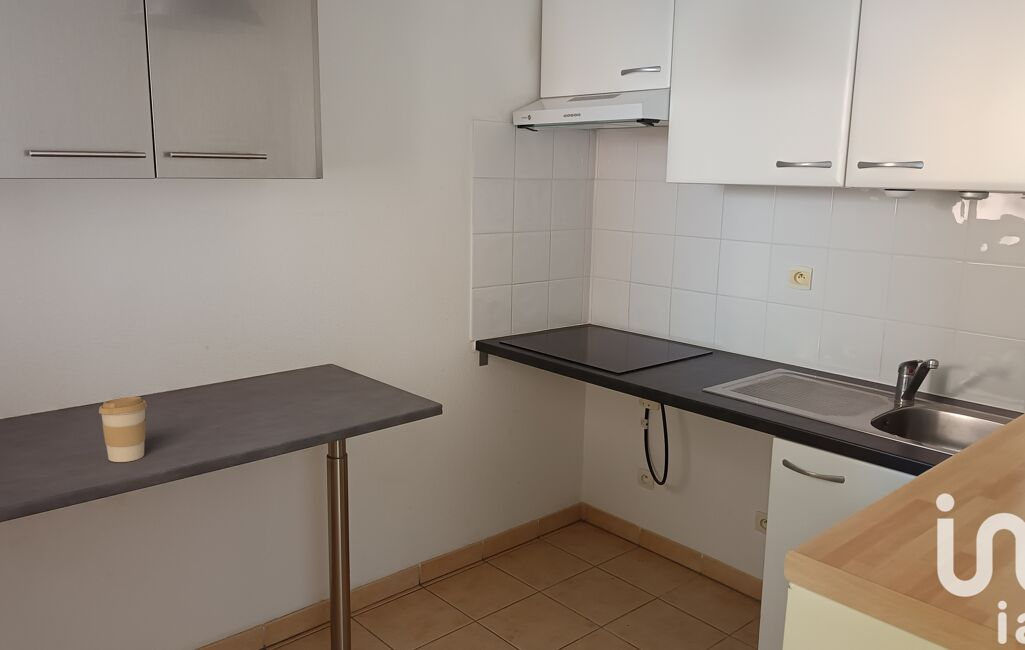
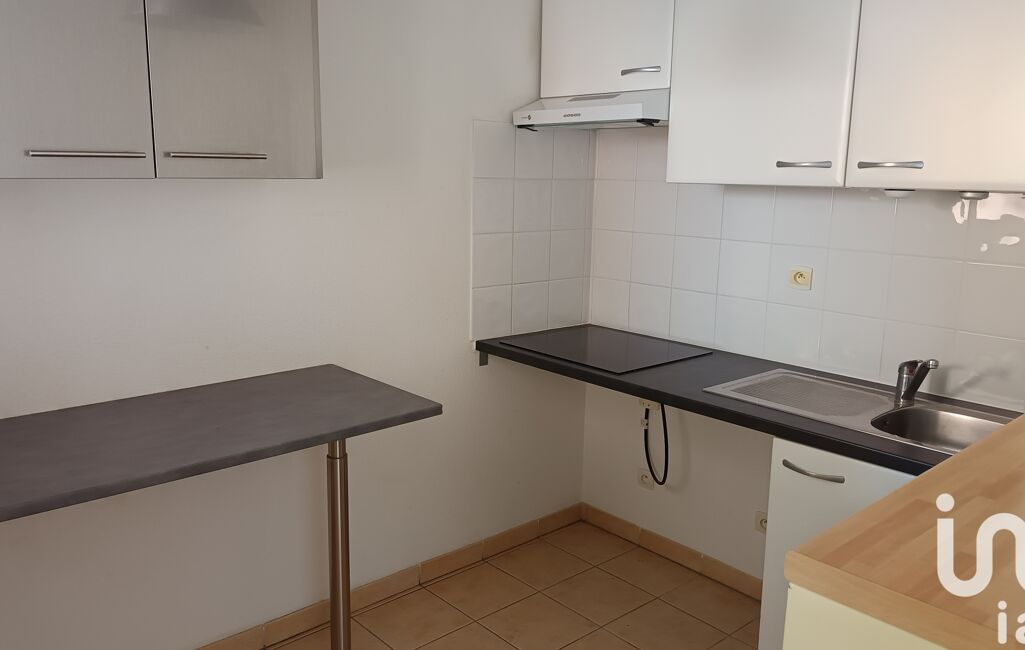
- coffee cup (124, 427)
